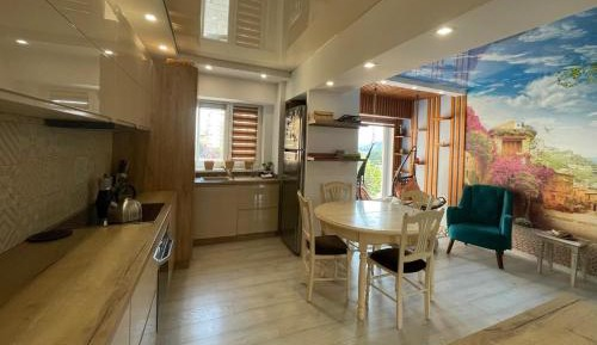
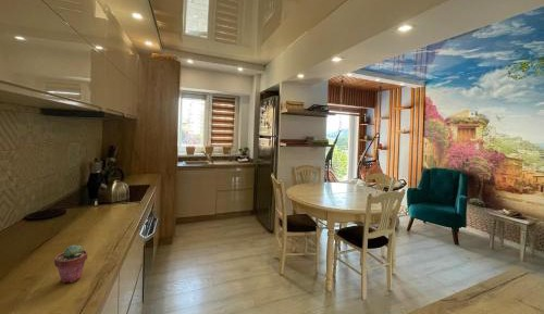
+ potted succulent (71, 261)
